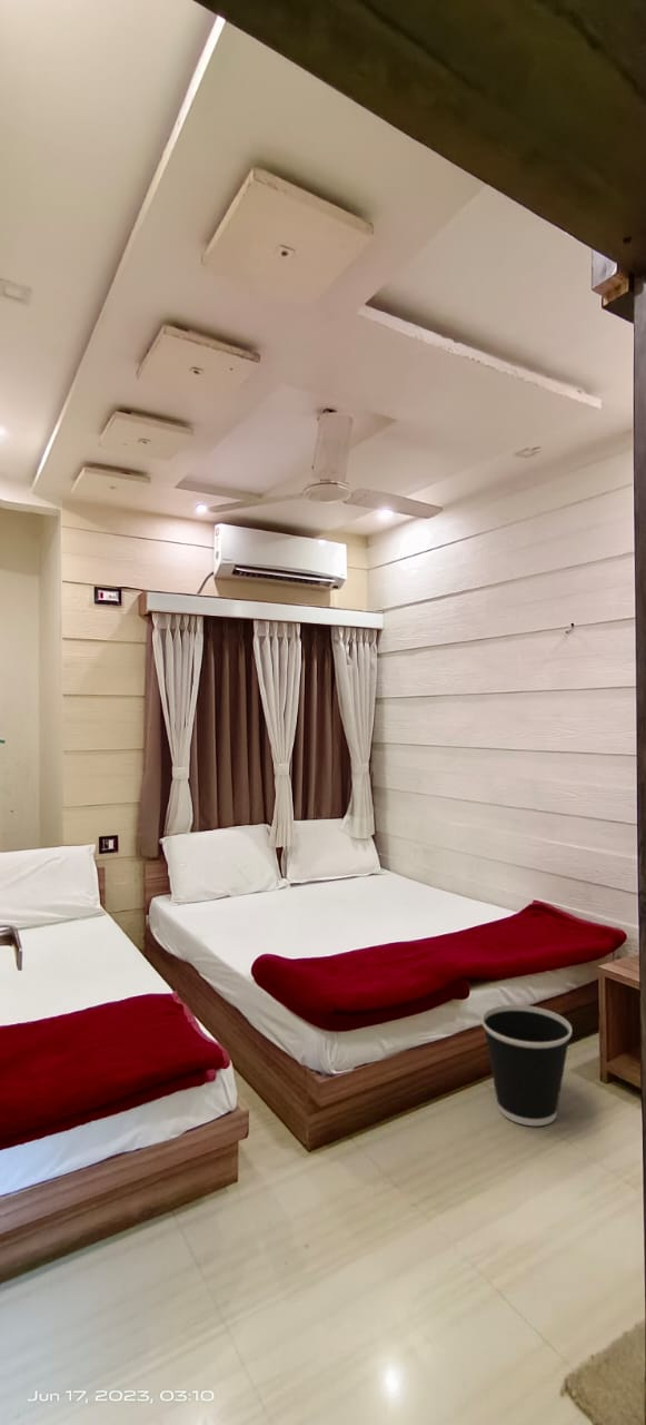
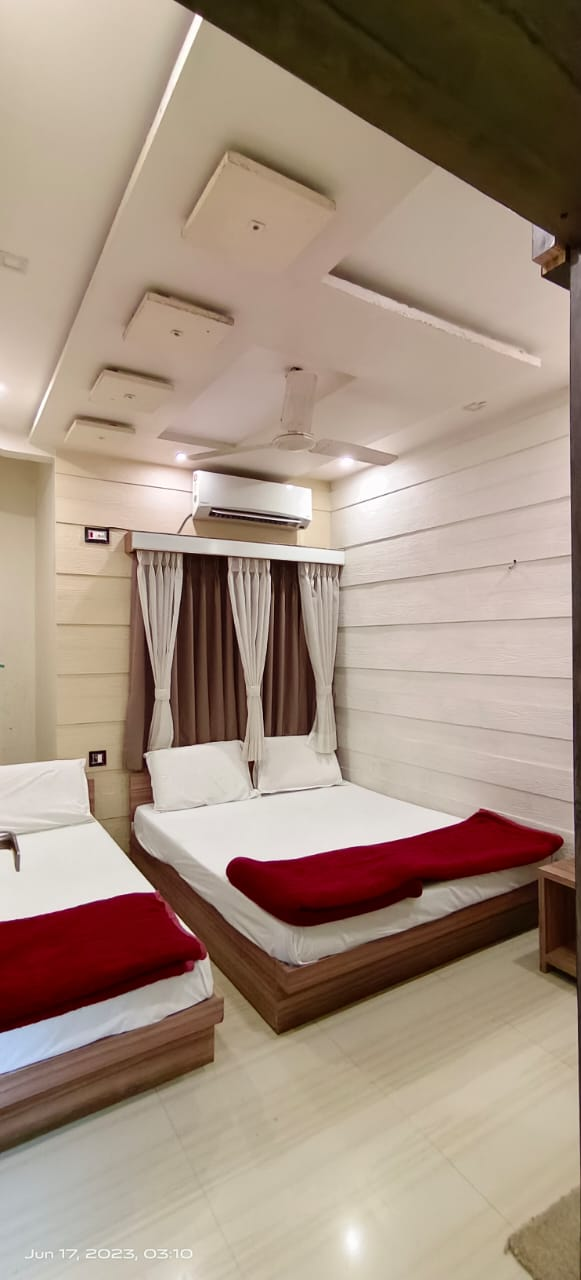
- wastebasket (526, 1065)
